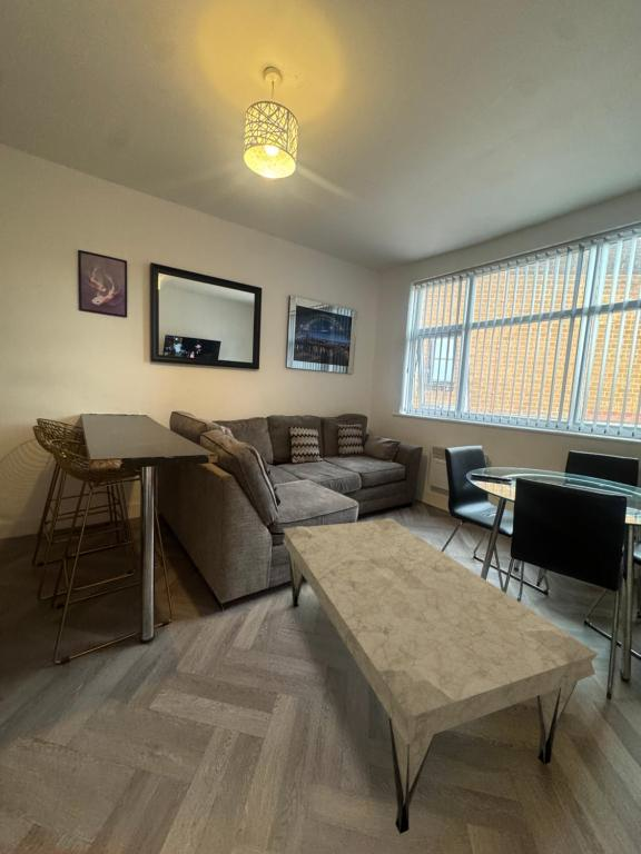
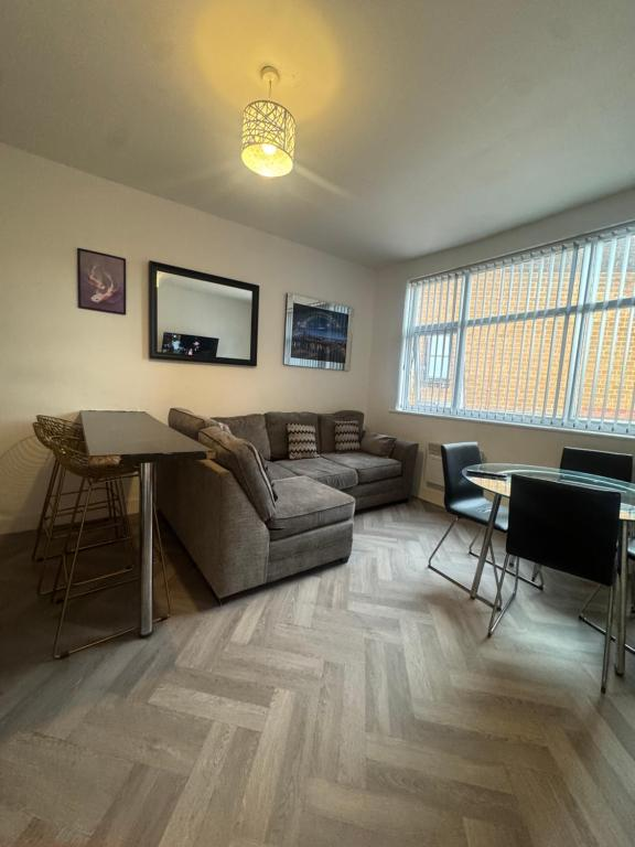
- coffee table (393, 616)
